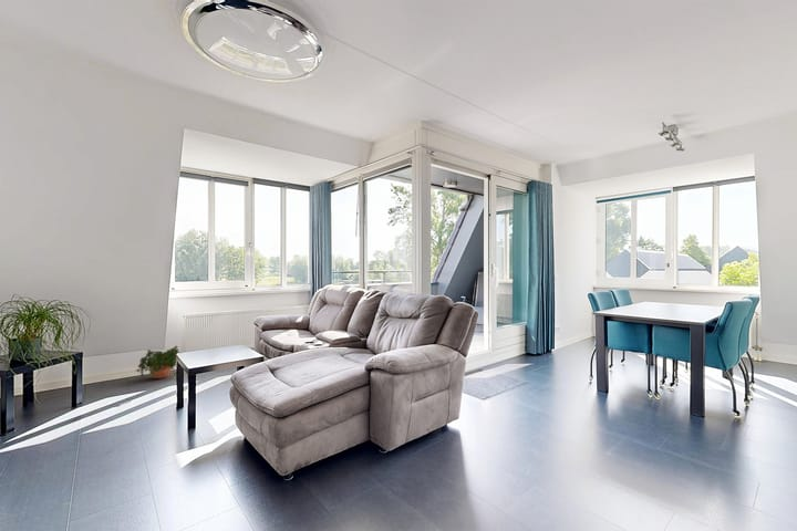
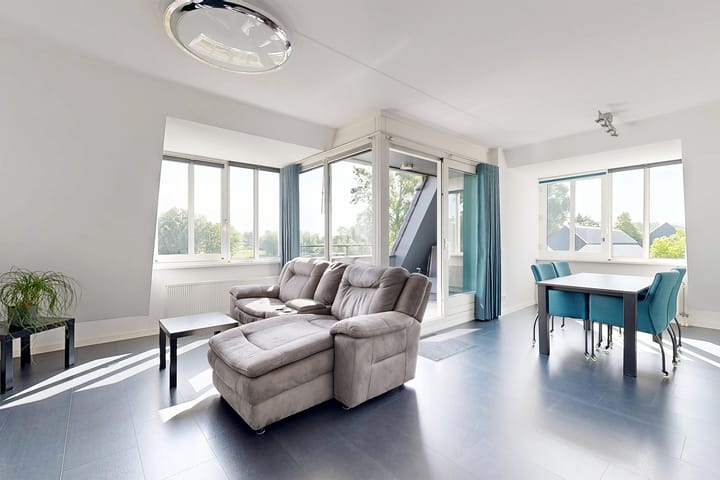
- potted plant (159, 363)
